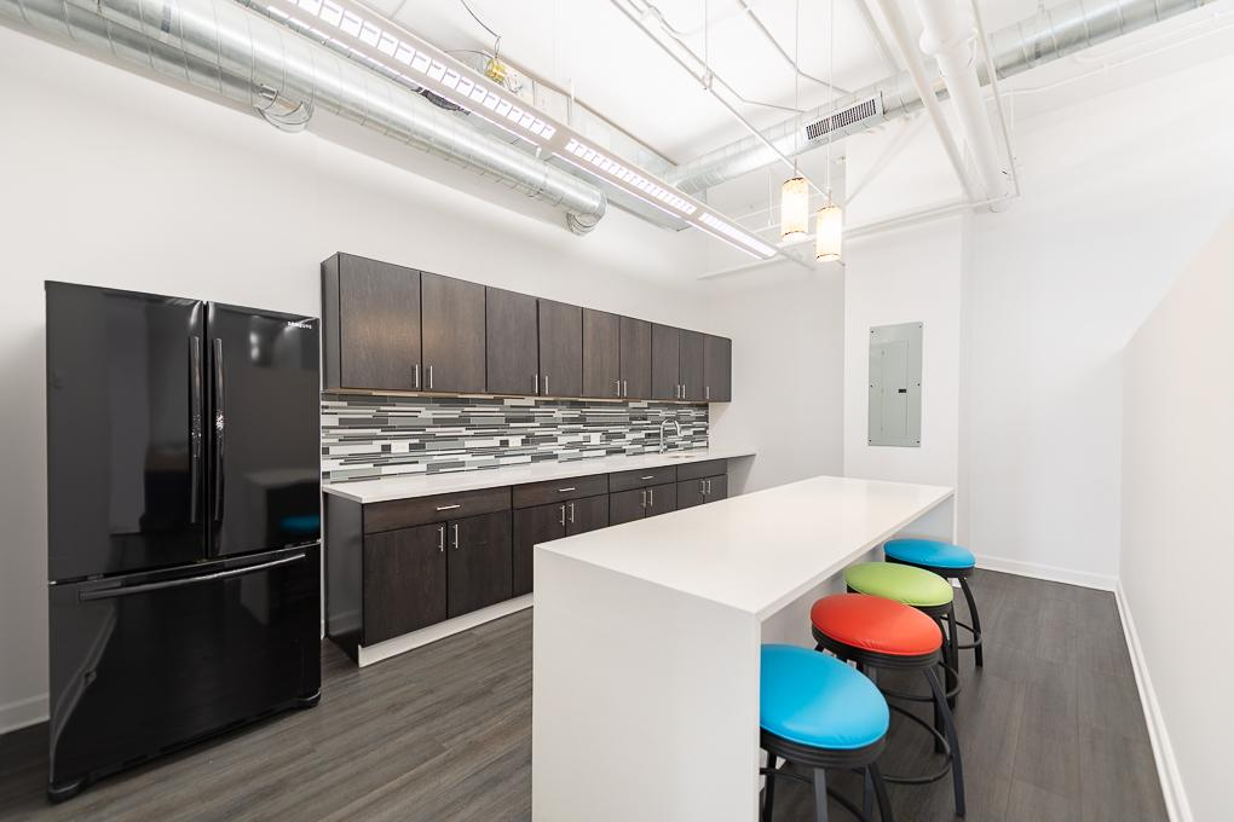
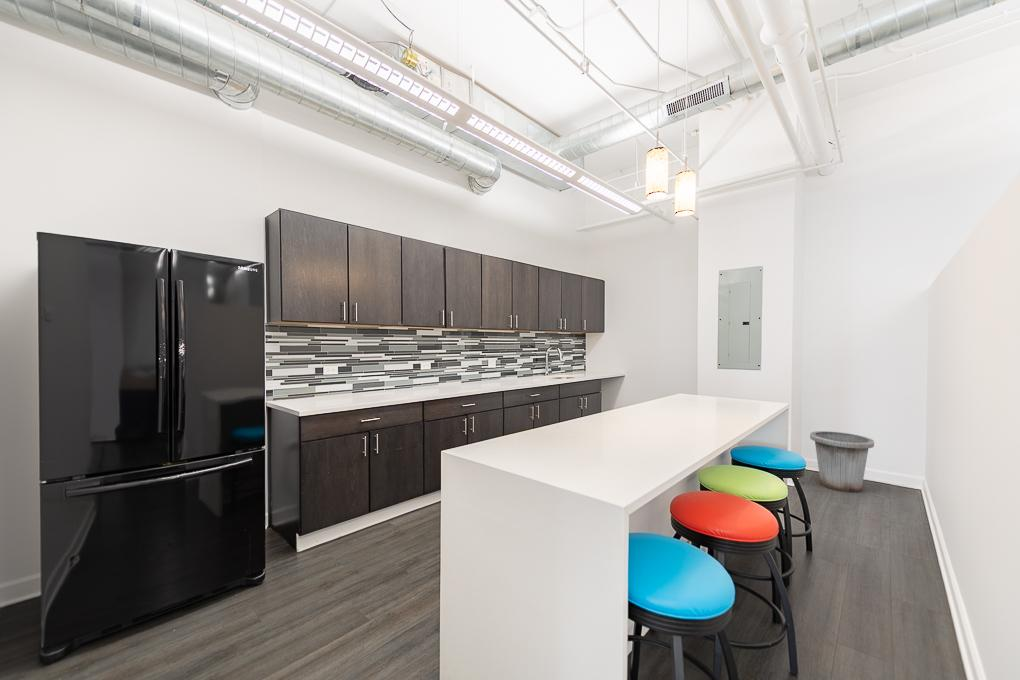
+ trash can (840, 461)
